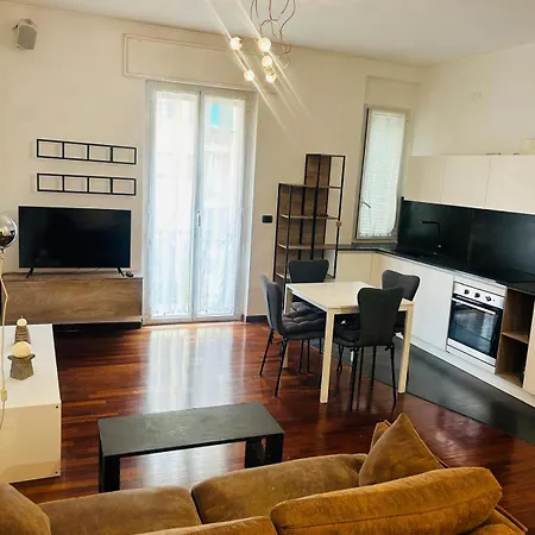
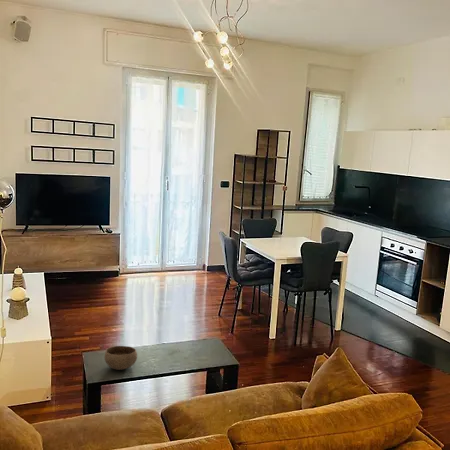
+ bowl (120, 358)
